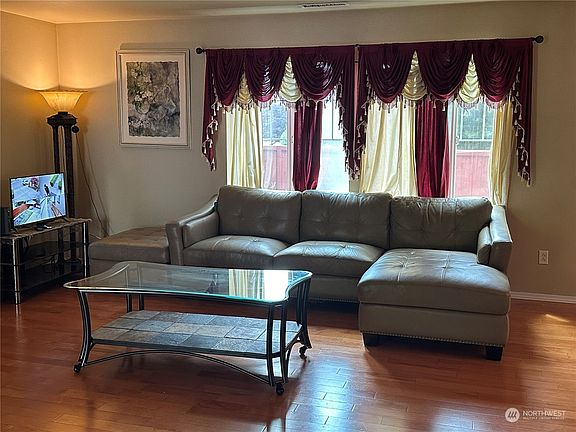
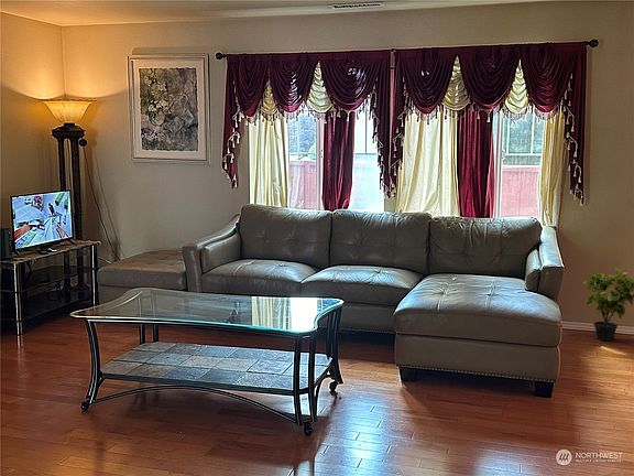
+ potted plant (611, 304)
